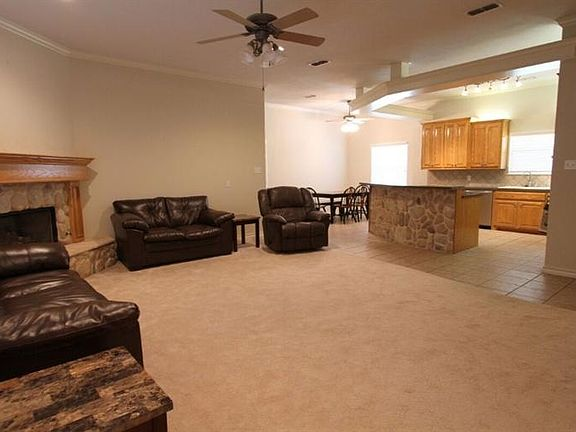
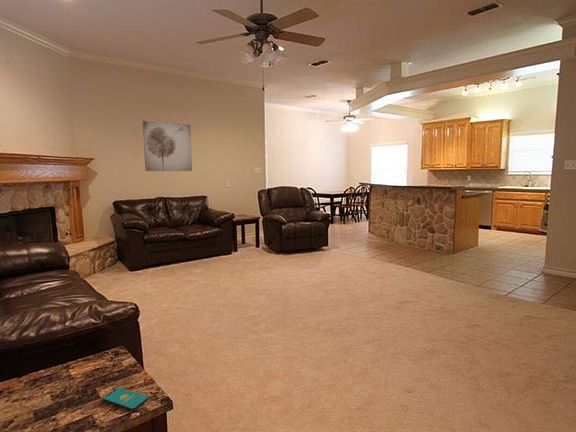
+ smartphone (125, 398)
+ wall art (168, 147)
